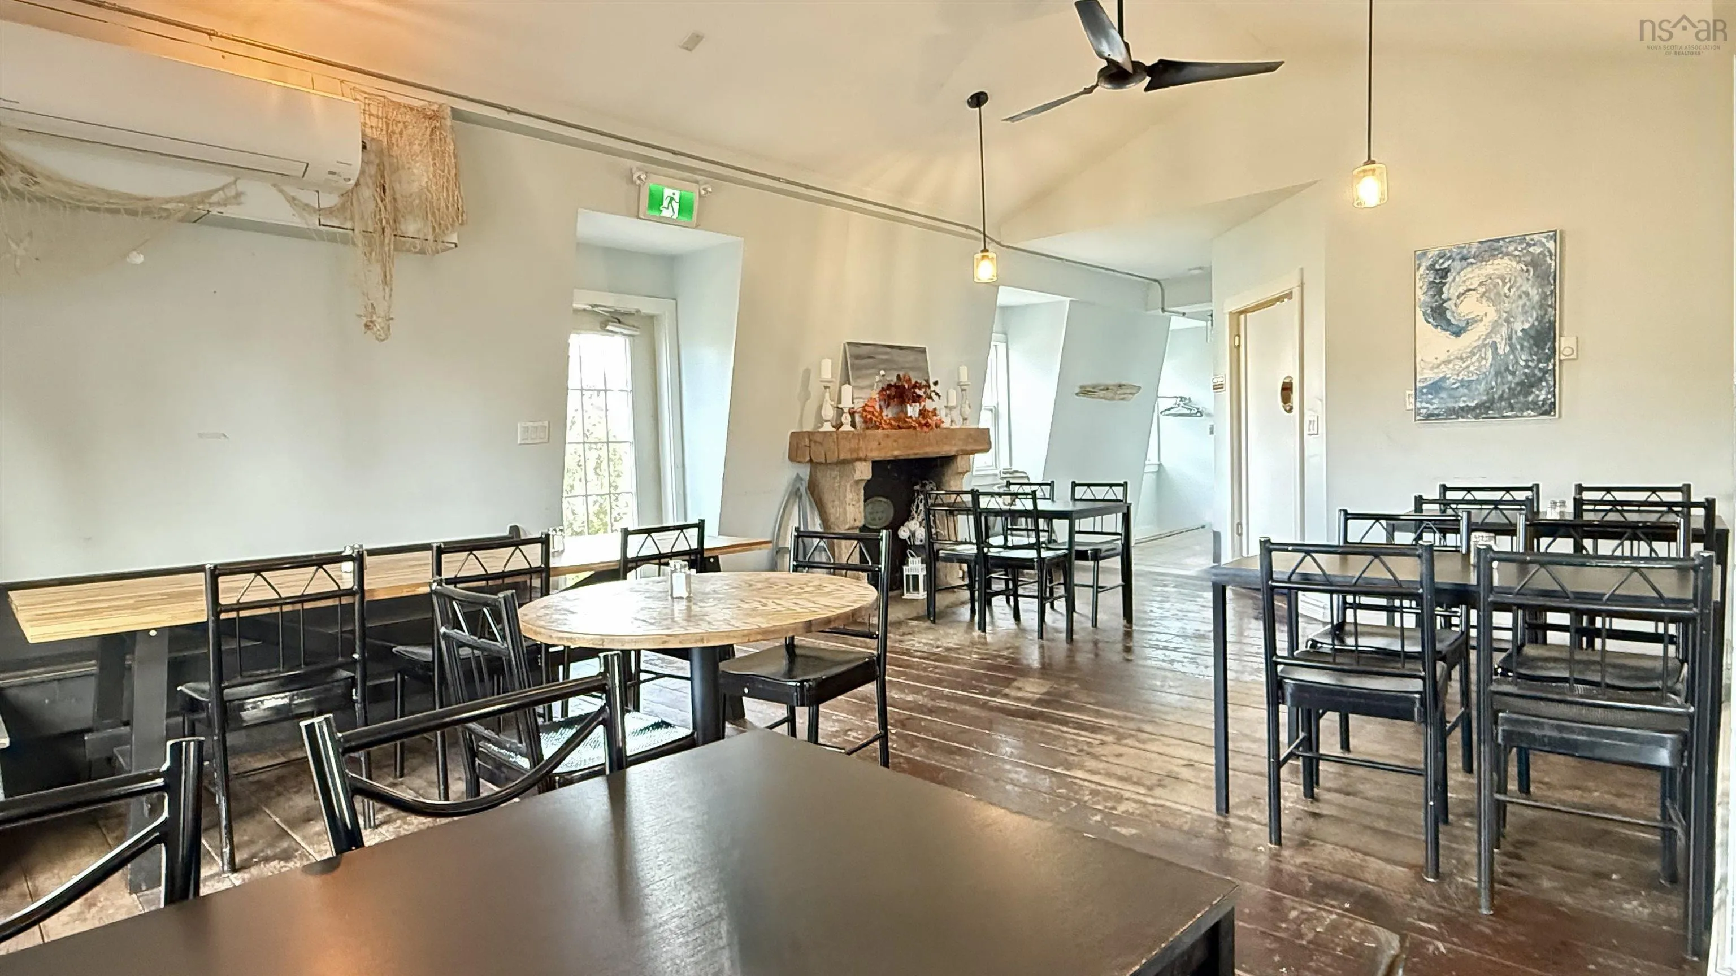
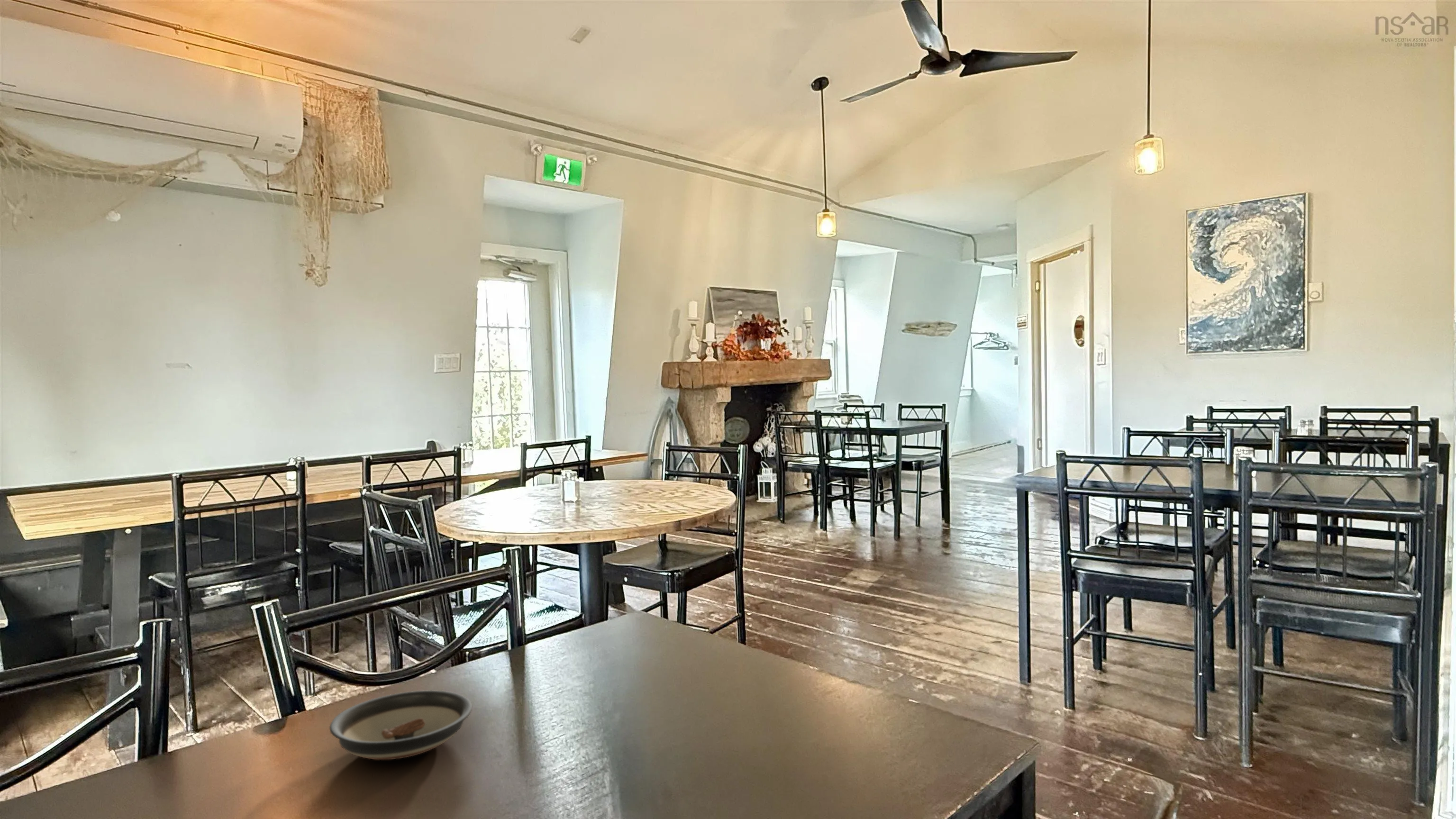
+ saucer (403, 729)
